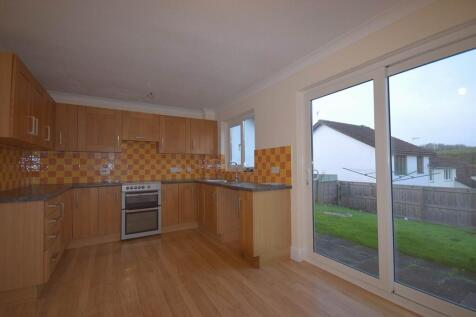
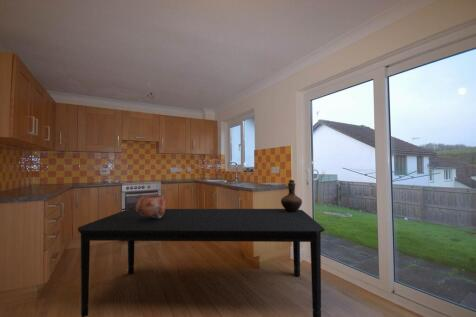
+ jug (291, 195)
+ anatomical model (149, 207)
+ dining table (206, 240)
